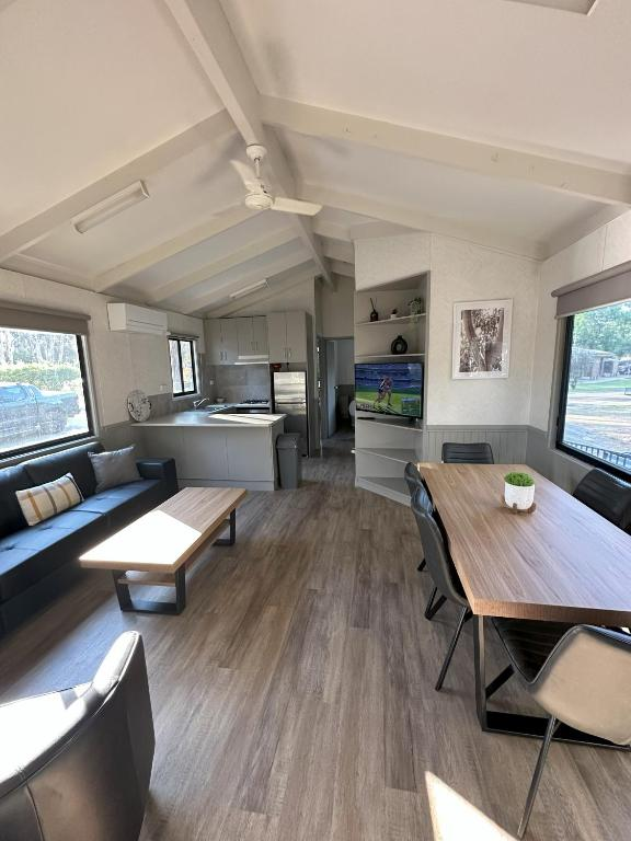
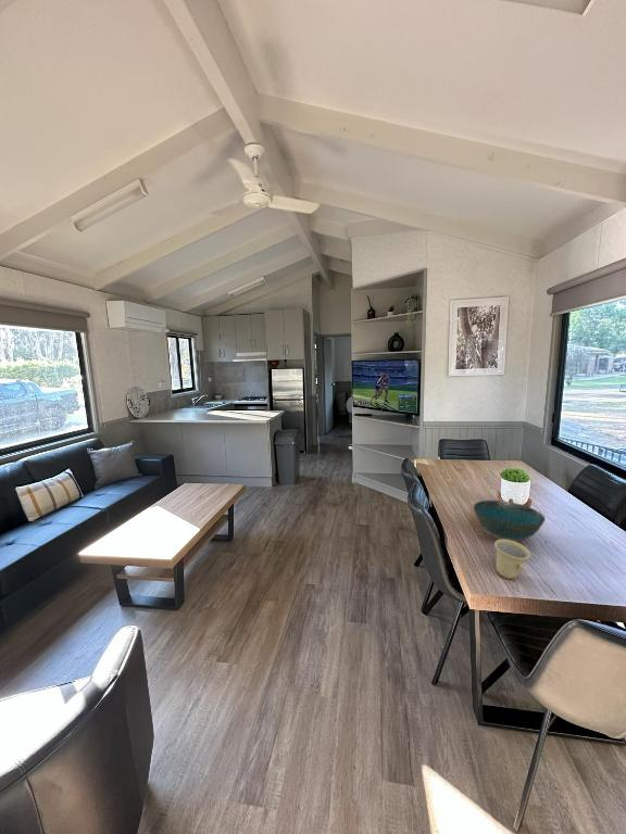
+ bowl (506, 523)
+ cup (511, 561)
